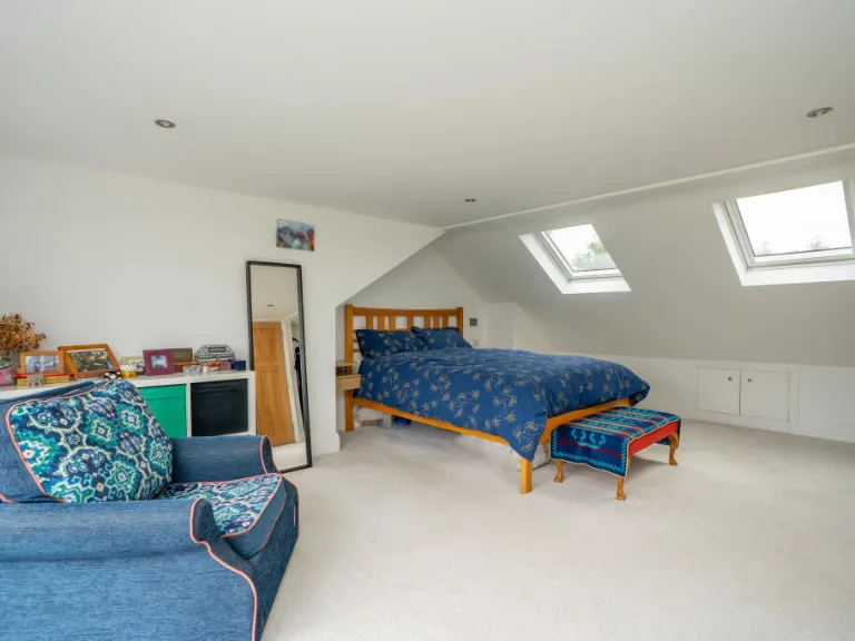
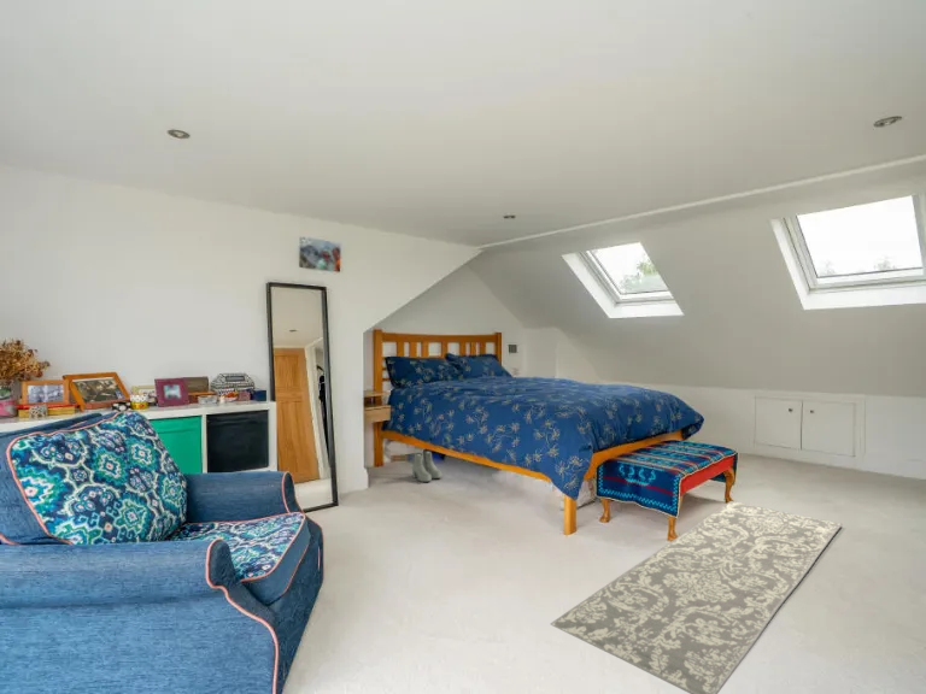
+ boots (426, 465)
+ rug (723, 564)
